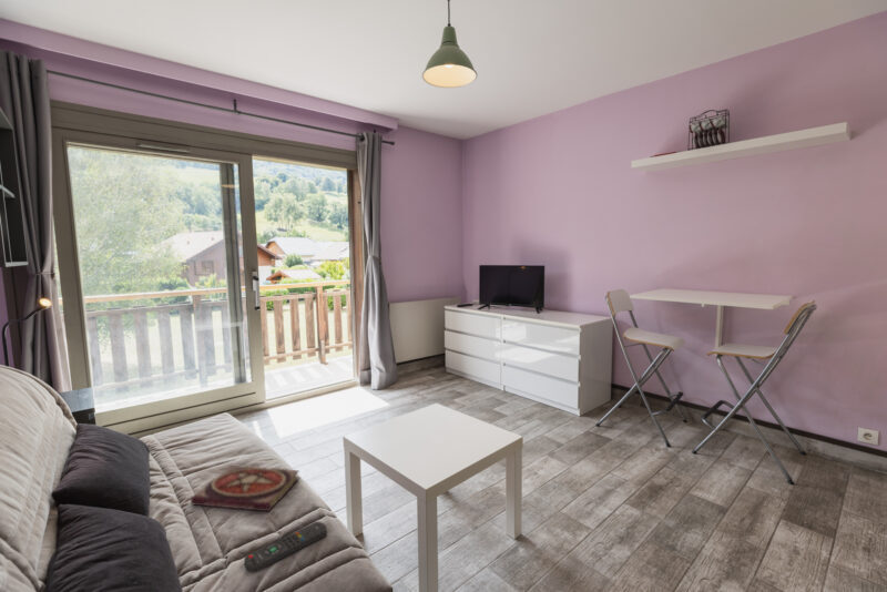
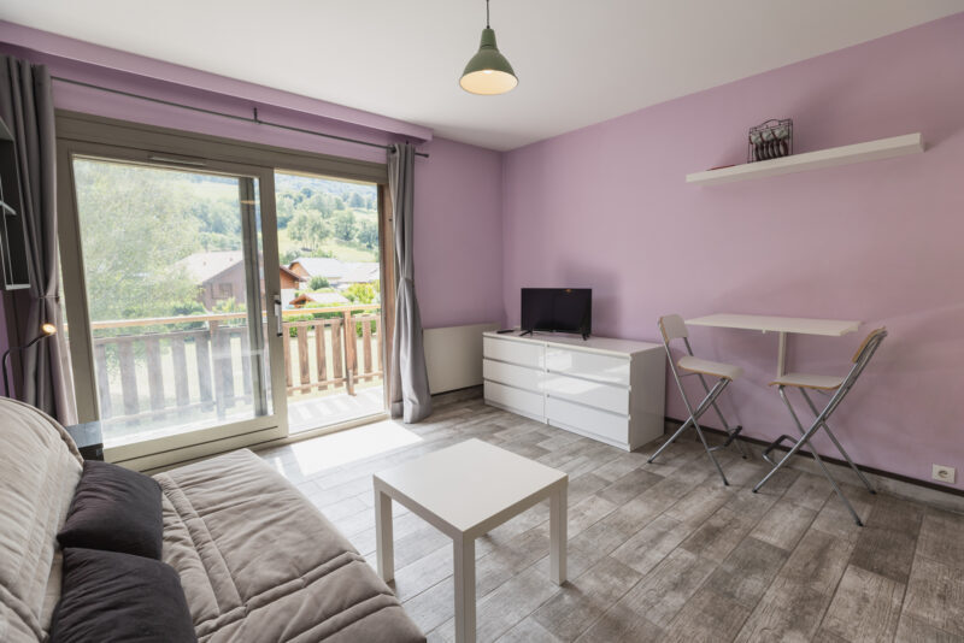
- remote control (287, 544)
- book (248, 484)
